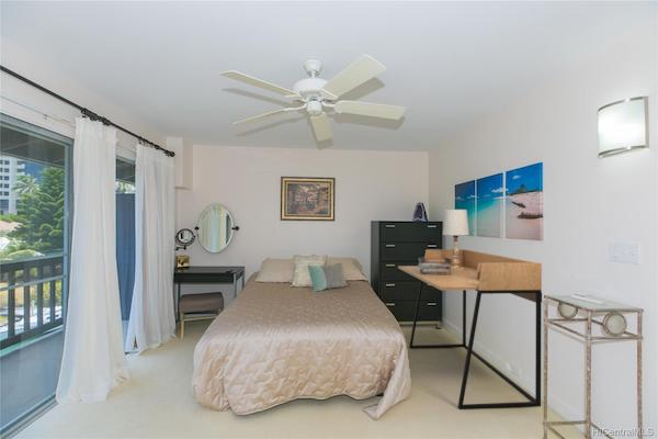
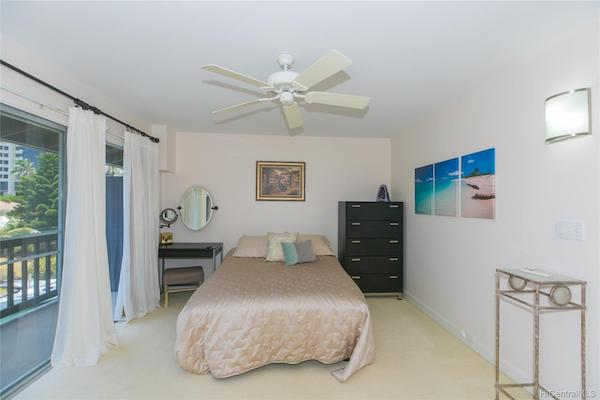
- desk (463, 313)
- table lamp (455, 238)
- book stack (433, 266)
